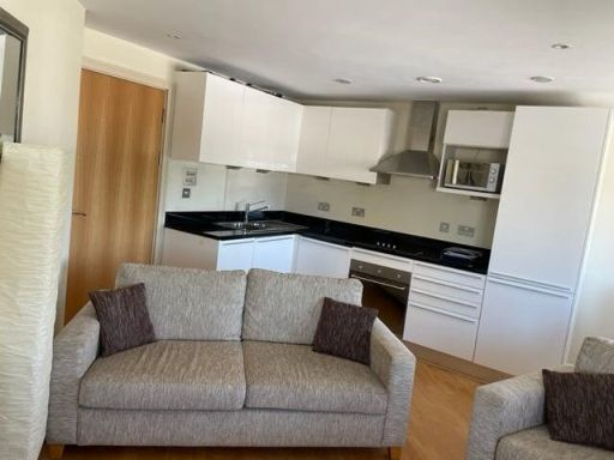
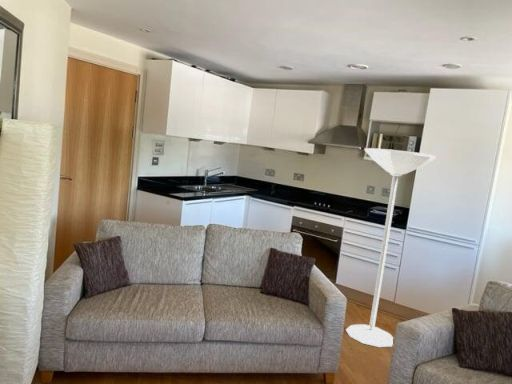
+ floor lamp (384, 245)
